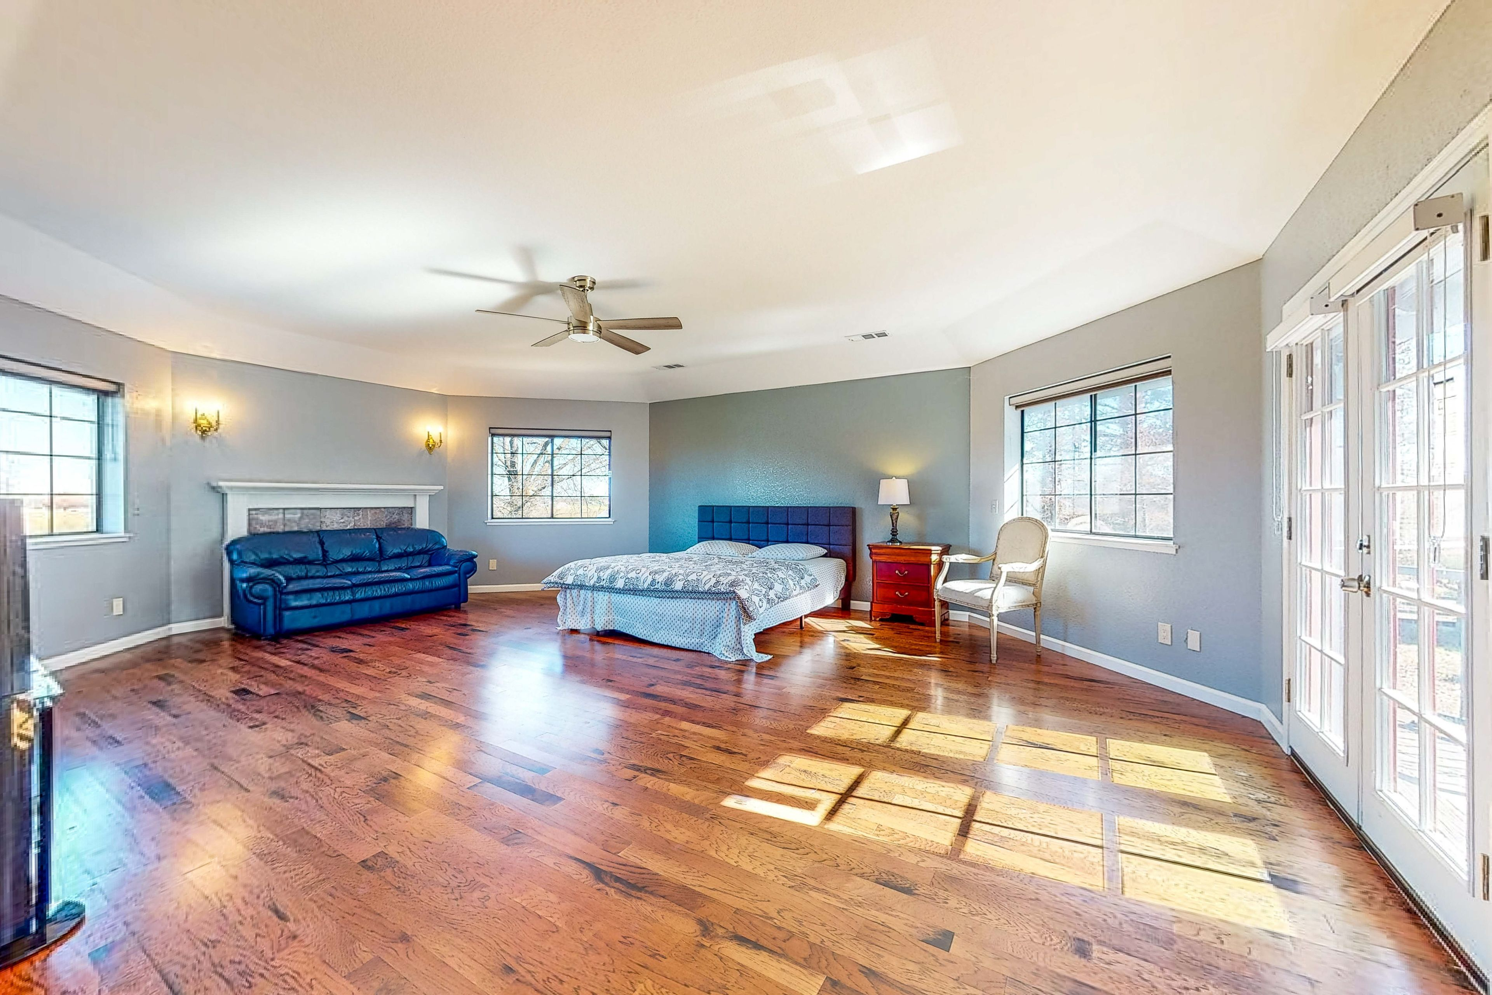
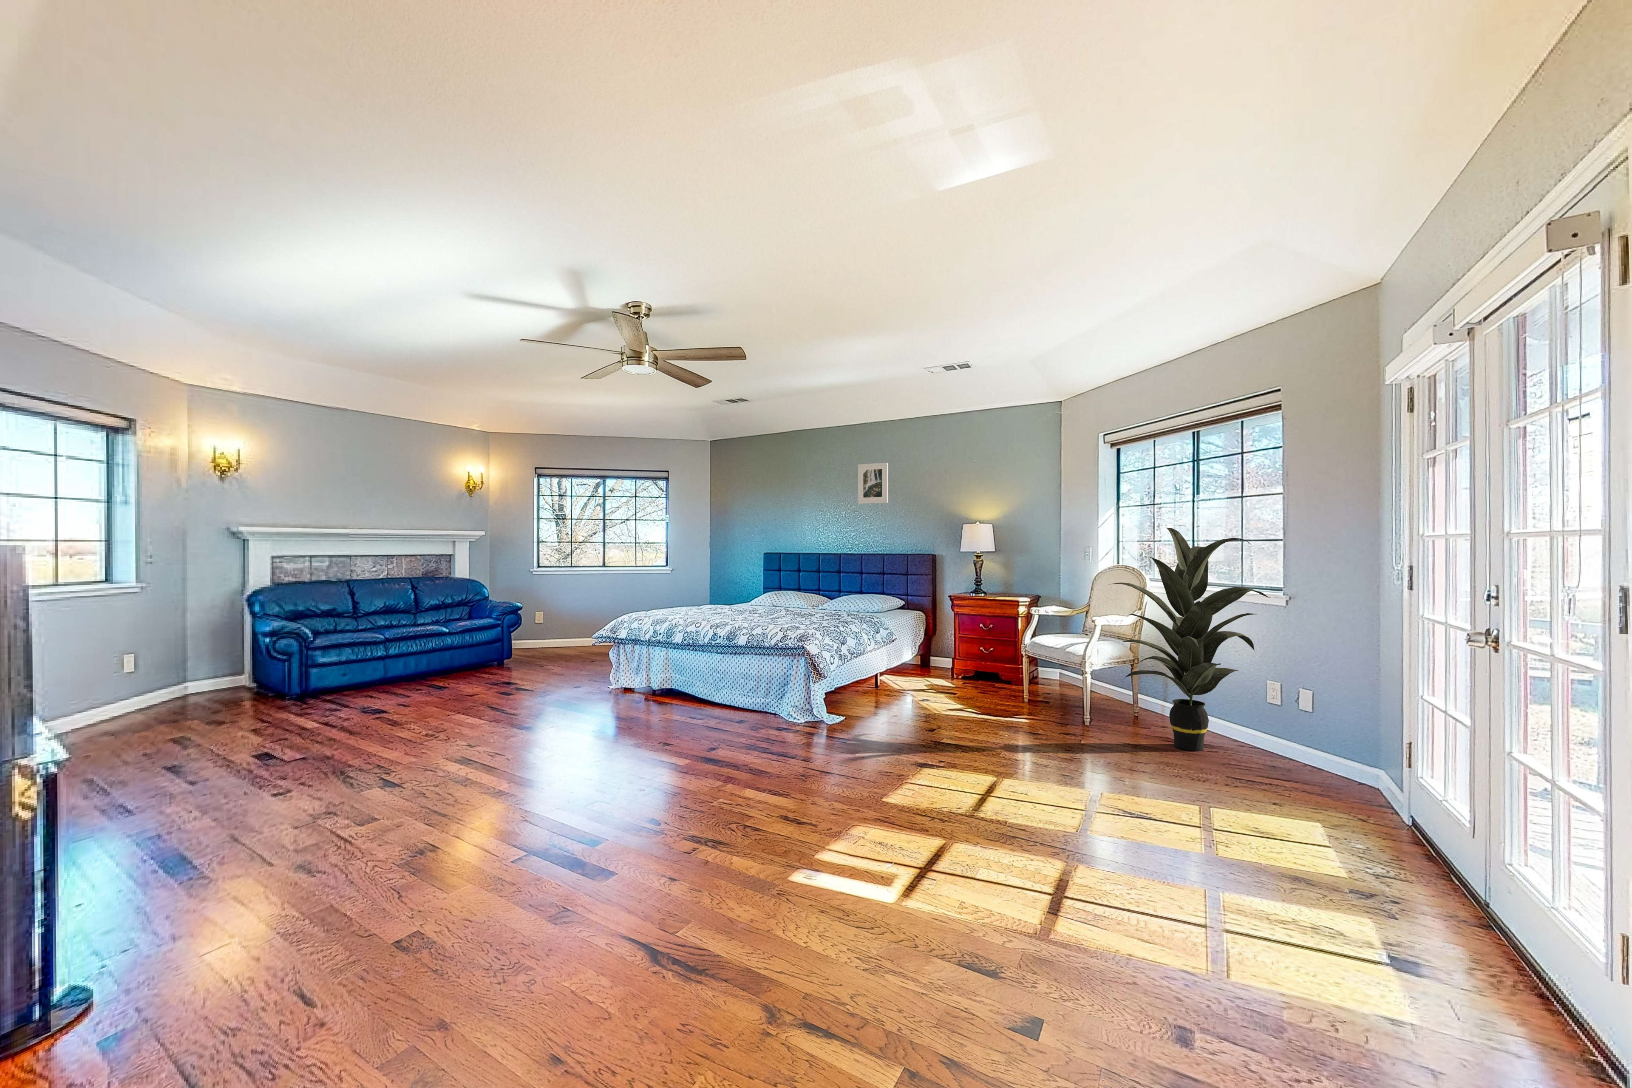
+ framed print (873, 483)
+ indoor plant (1188, 635)
